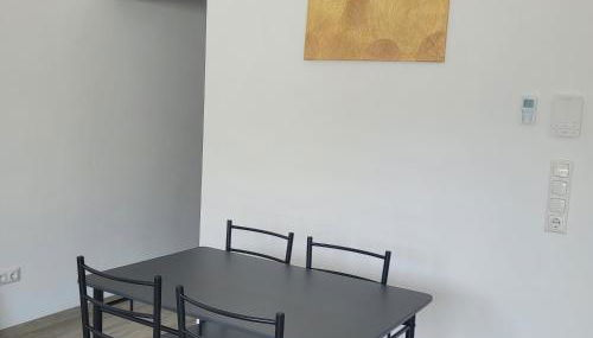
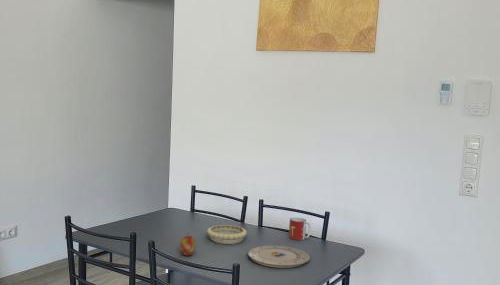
+ mug (300, 229)
+ decorative bowl (226, 234)
+ apple (187, 244)
+ plate (278, 256)
